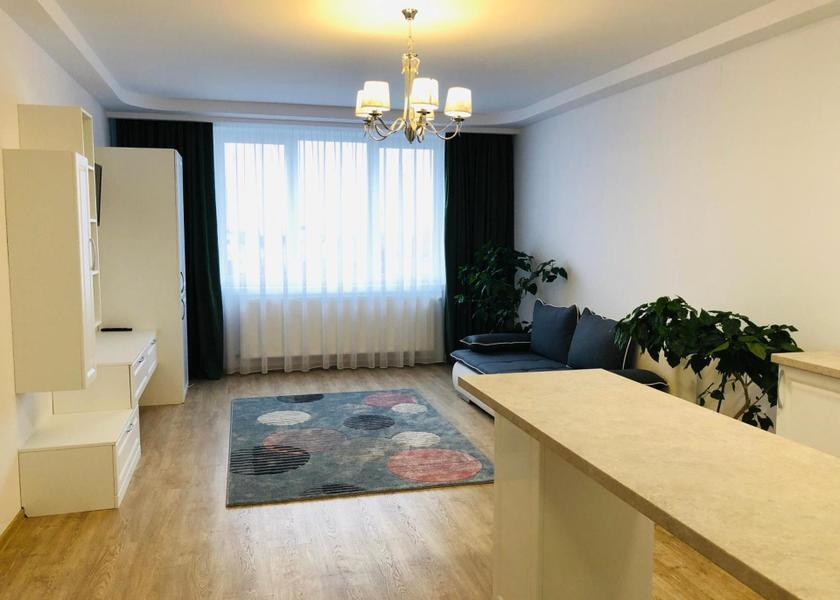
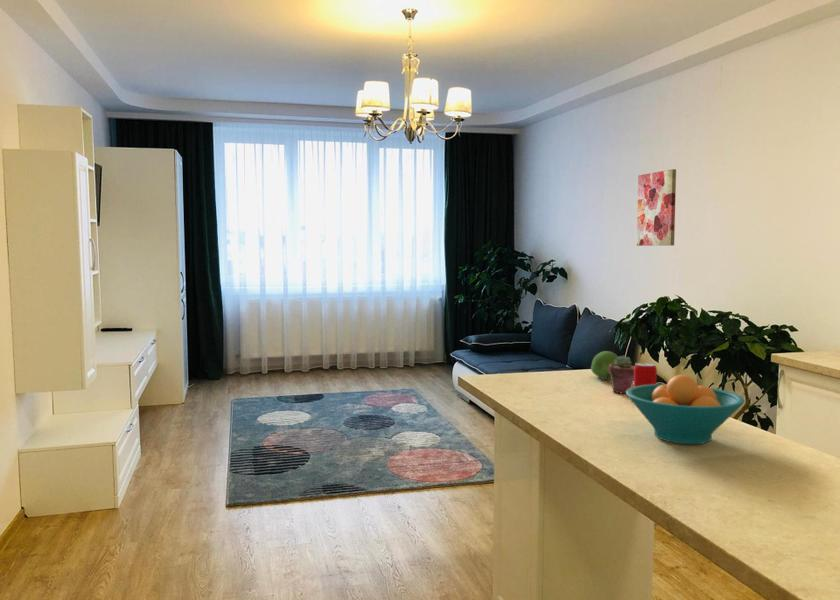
+ fruit (605, 364)
+ beverage can (644, 383)
+ wall art (655, 209)
+ potted succulent (622, 373)
+ fruit bowl (683, 406)
